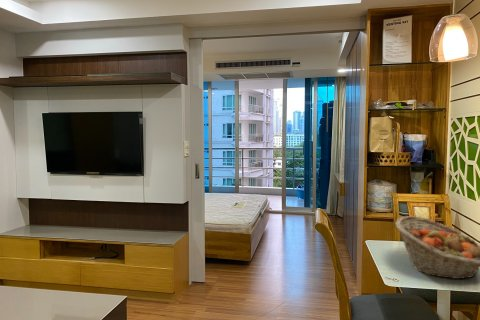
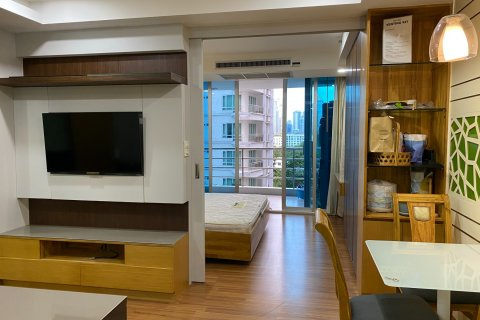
- fruit basket (439, 244)
